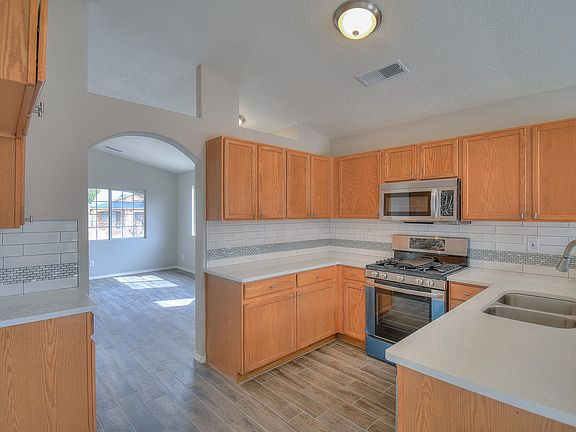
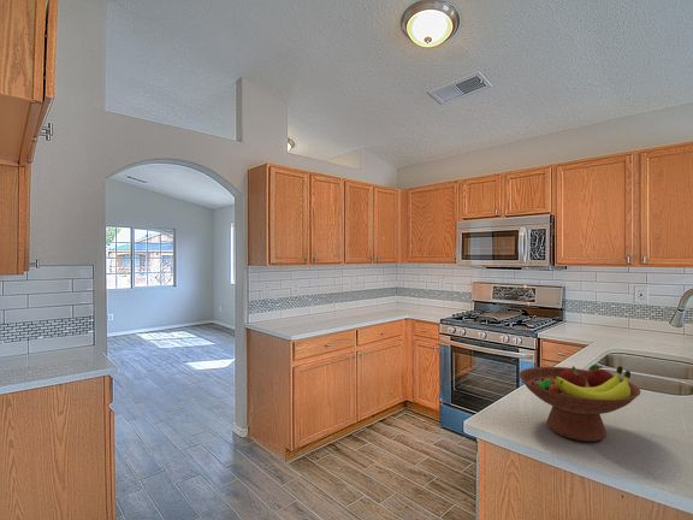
+ fruit bowl (575, 396)
